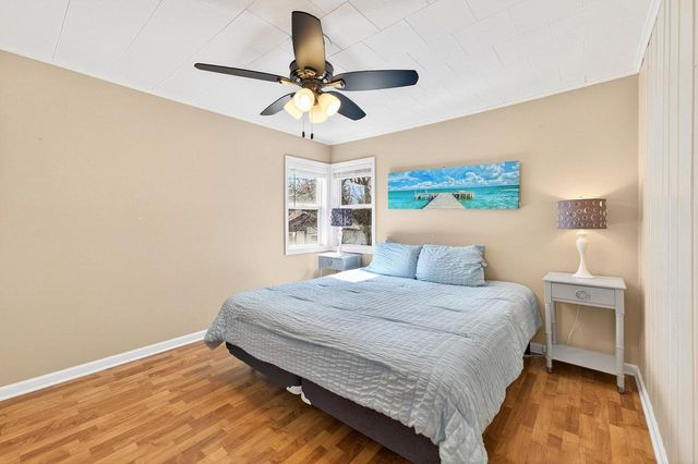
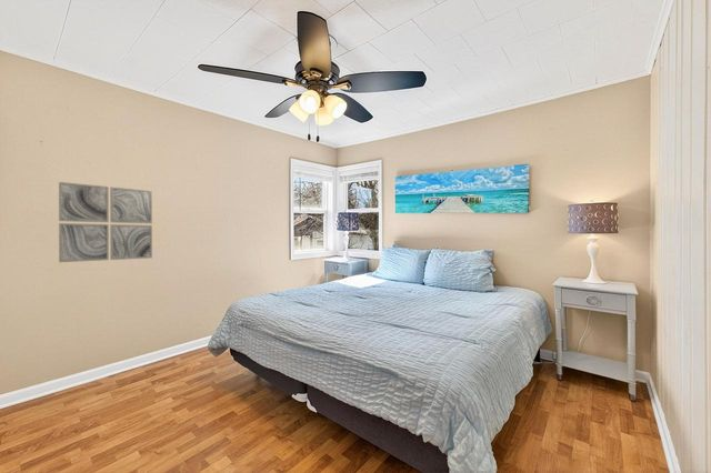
+ wall art (110, 224)
